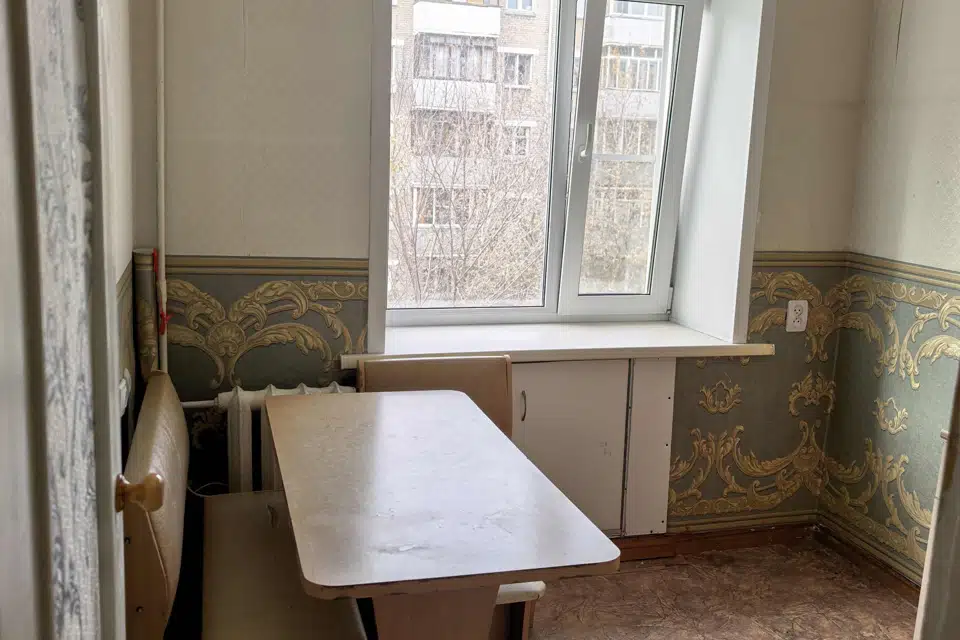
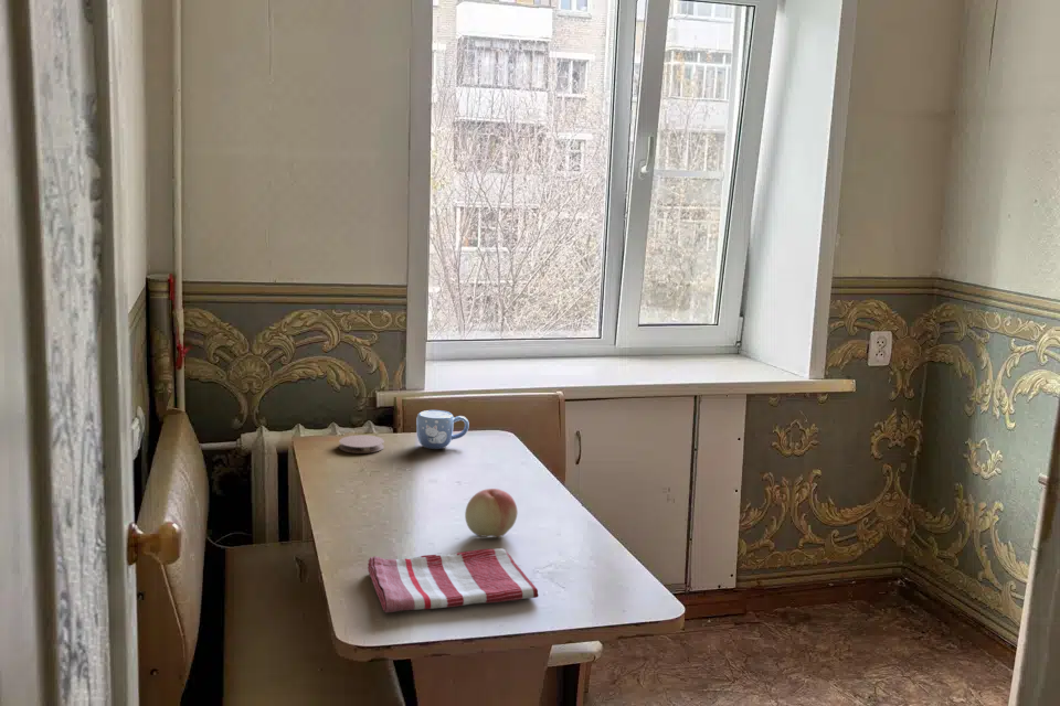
+ dish towel (449, 578)
+ mug (442, 429)
+ coaster (361, 443)
+ fruit (491, 513)
